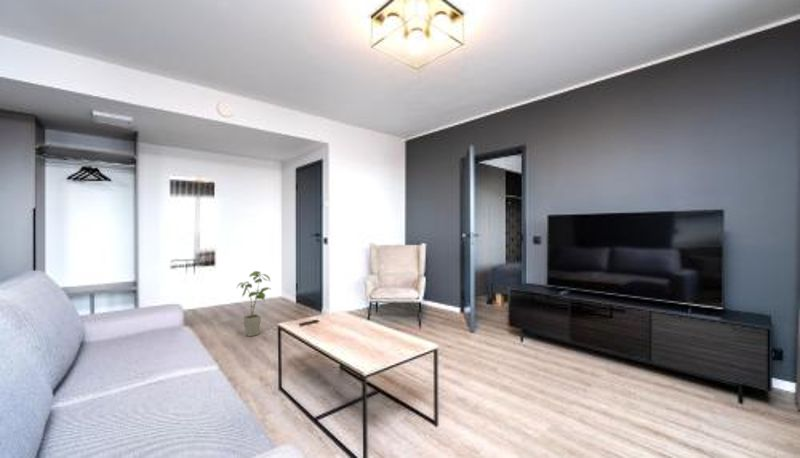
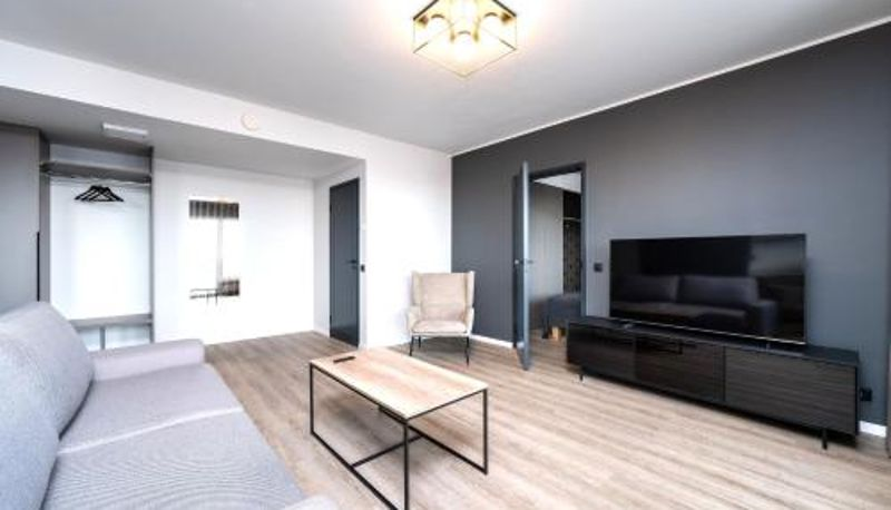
- house plant (255, 302)
